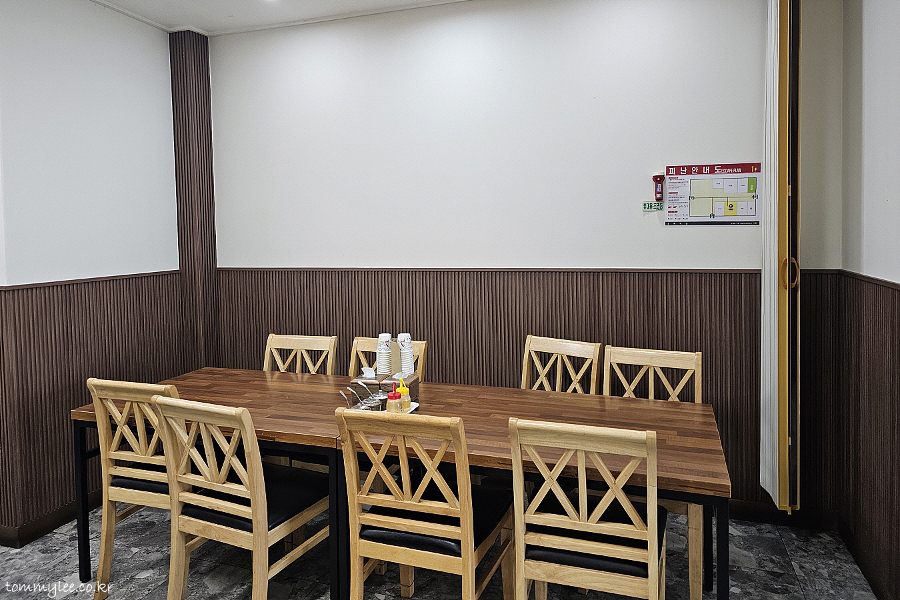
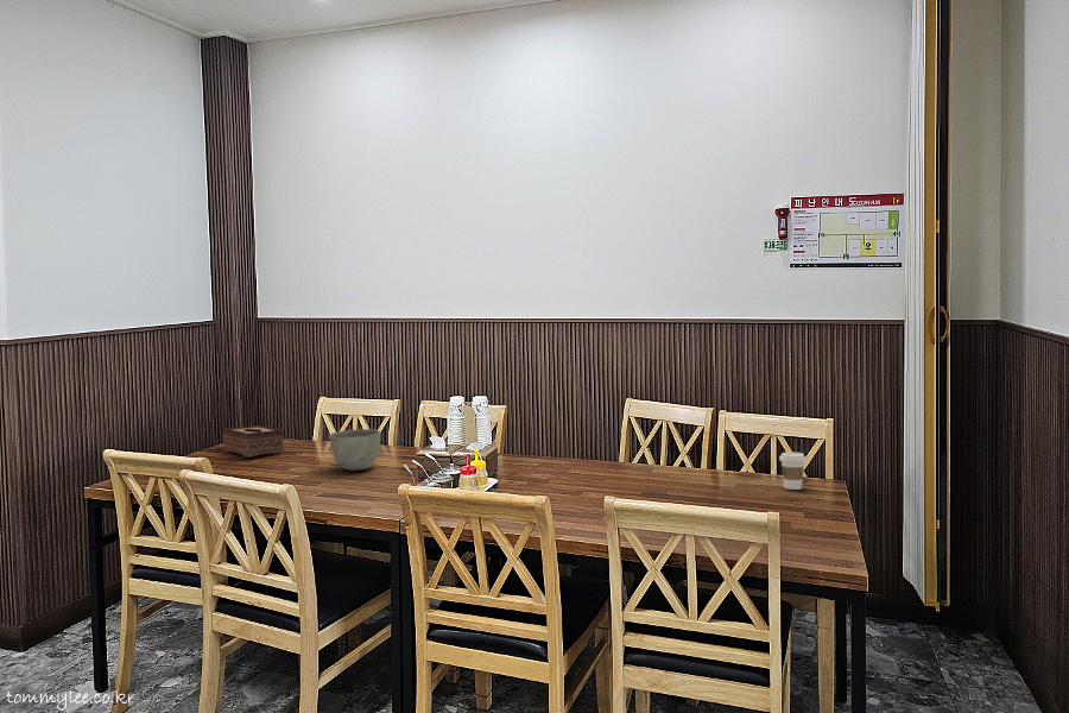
+ tissue box (253, 440)
+ coffee cup (792, 471)
+ bowl (355, 450)
